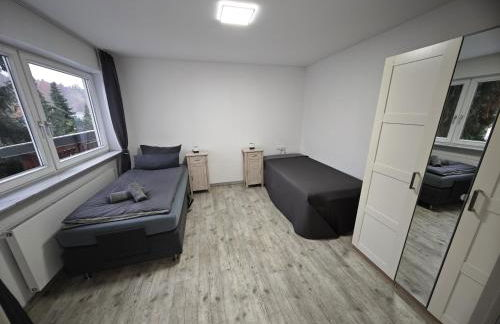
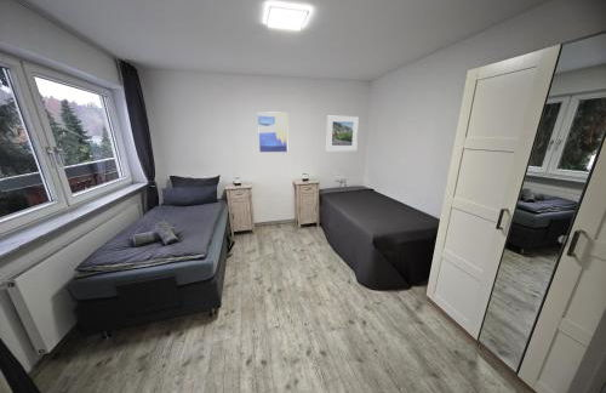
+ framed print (342, 133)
+ wall art (273, 132)
